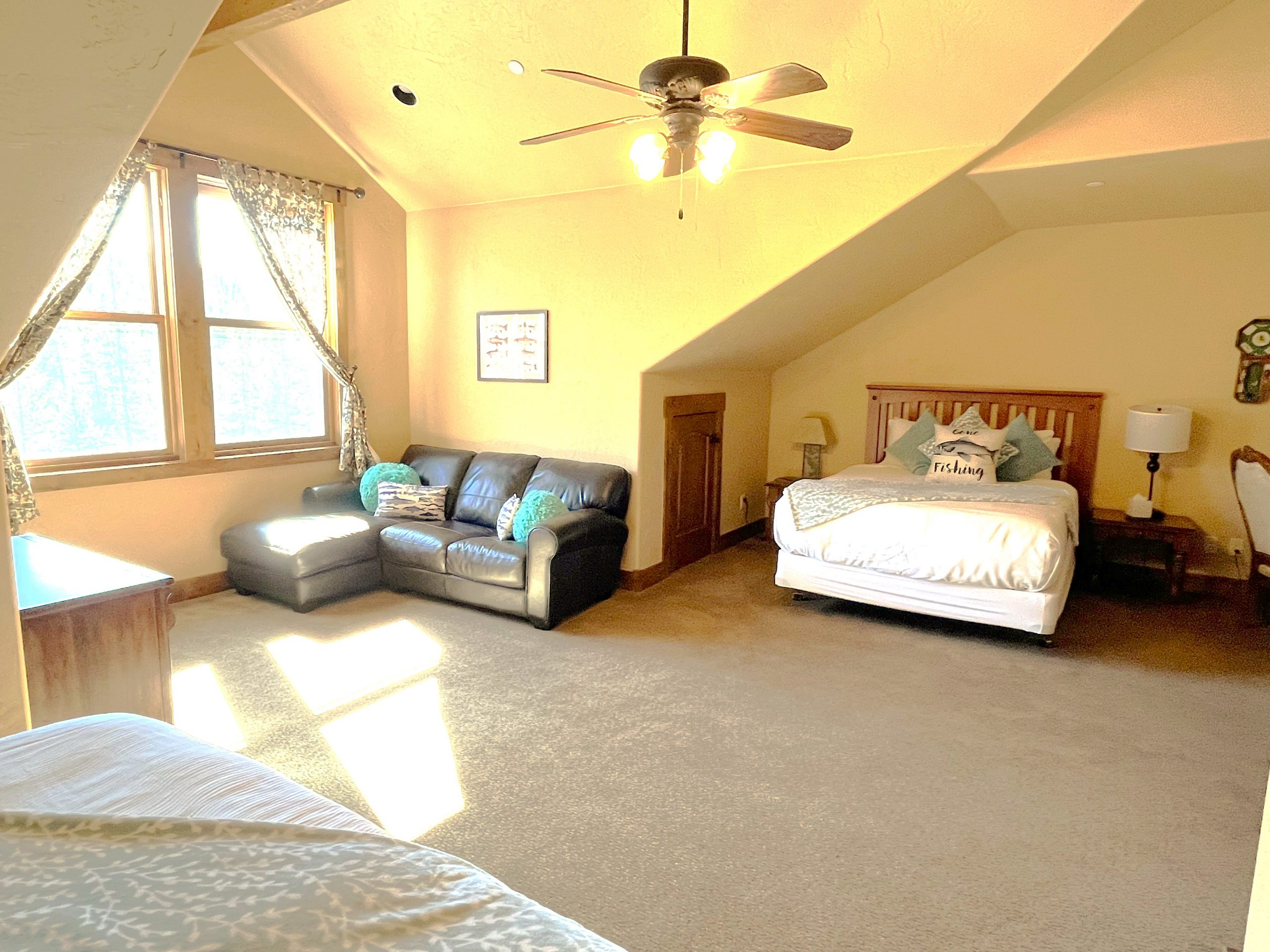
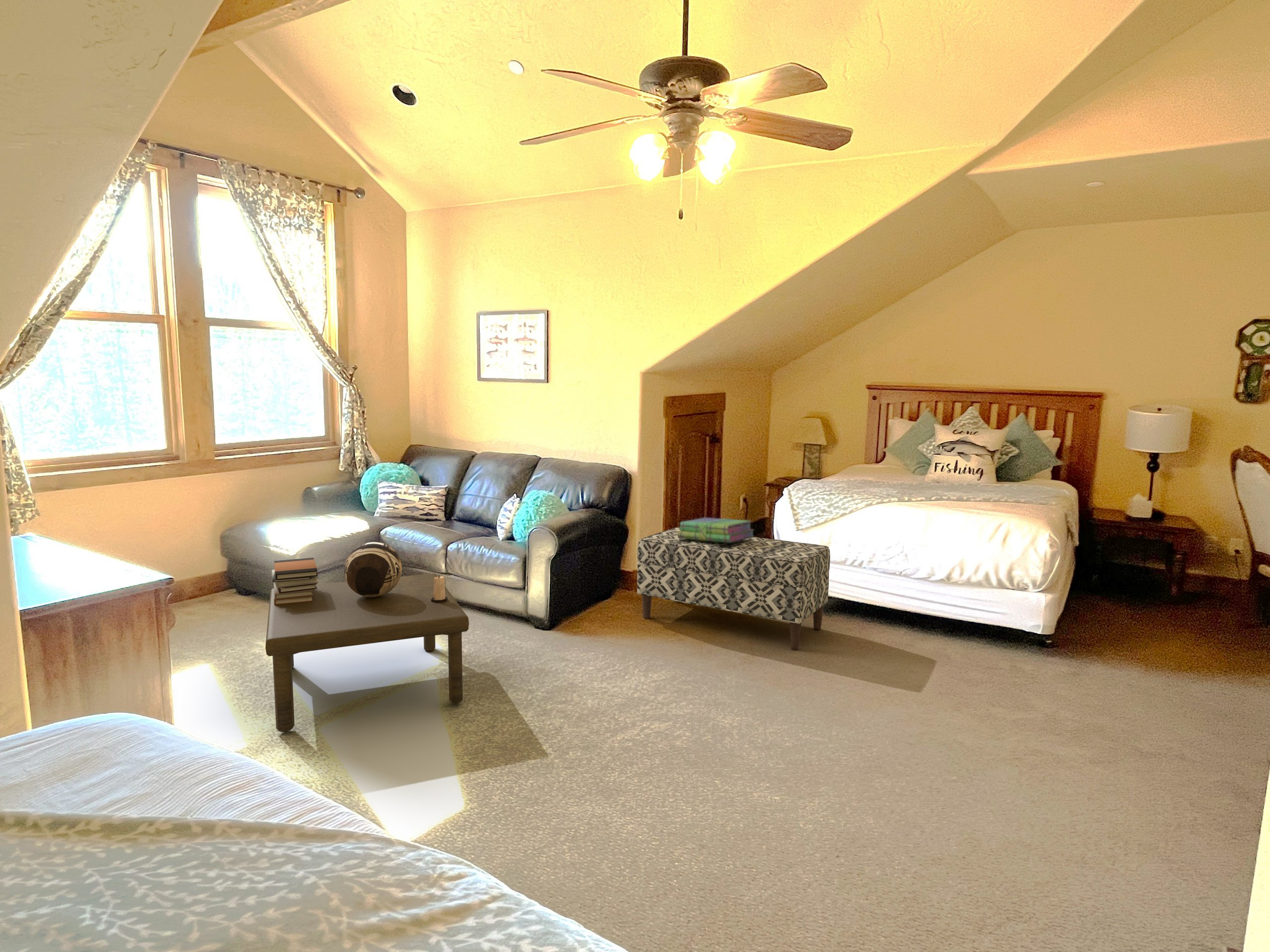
+ candle (439, 587)
+ bench (731, 583)
+ coffee table (365, 644)
+ stack of books (716, 532)
+ decorative bowl (373, 569)
+ book stack (295, 580)
